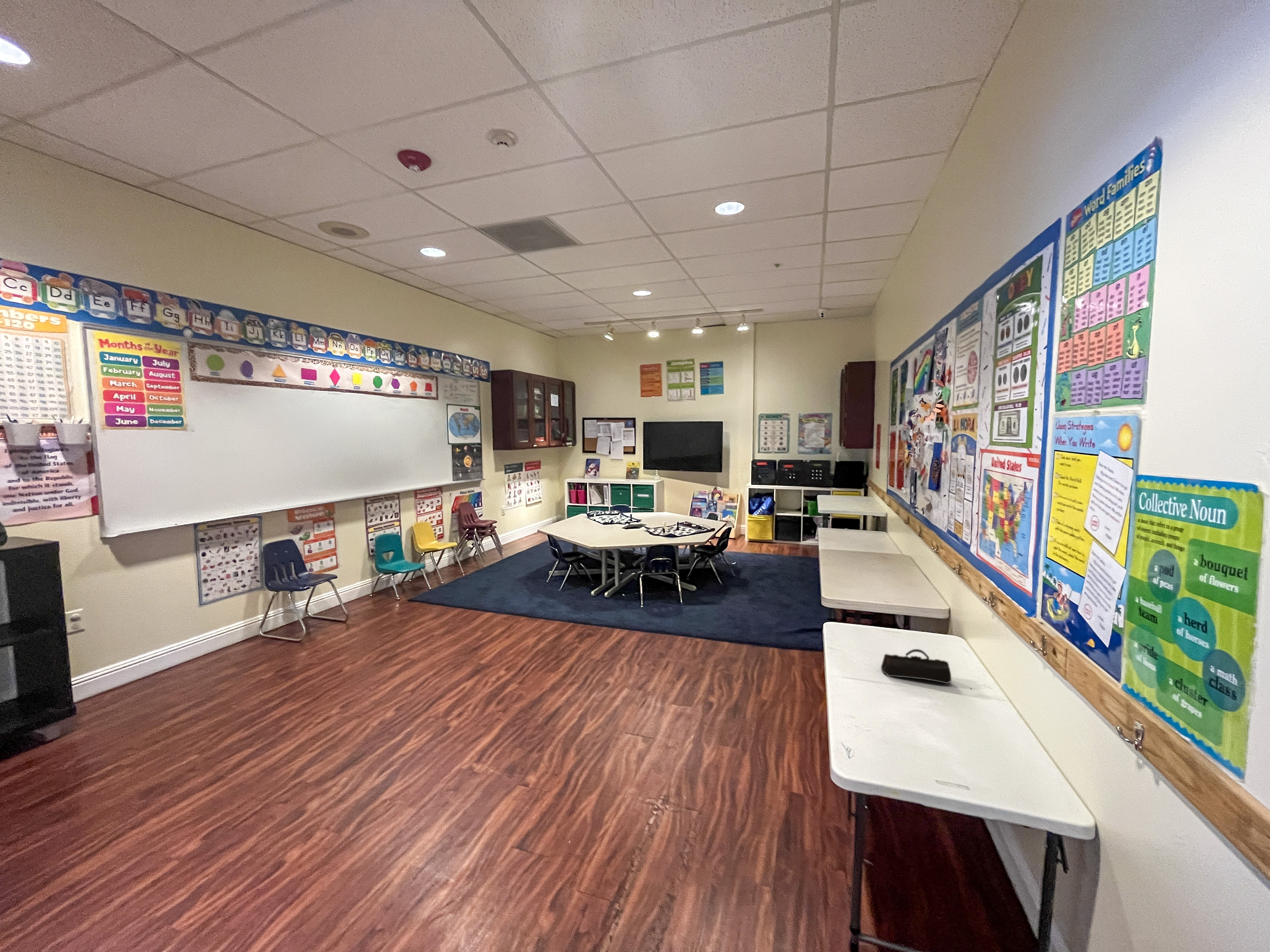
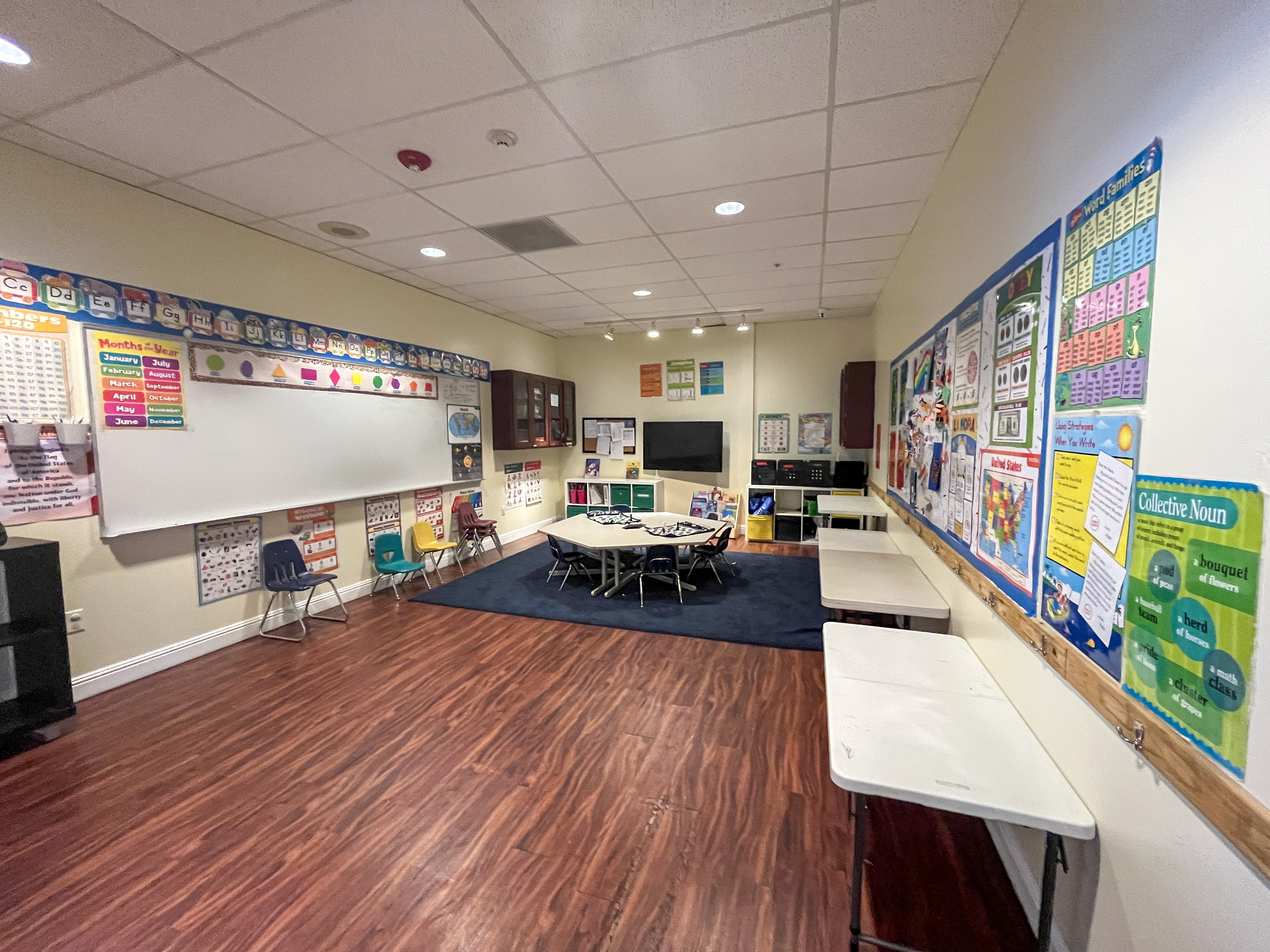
- pencil case (916, 663)
